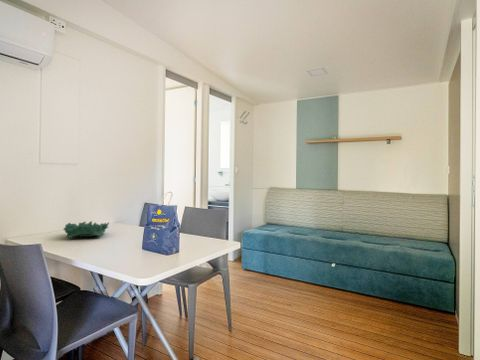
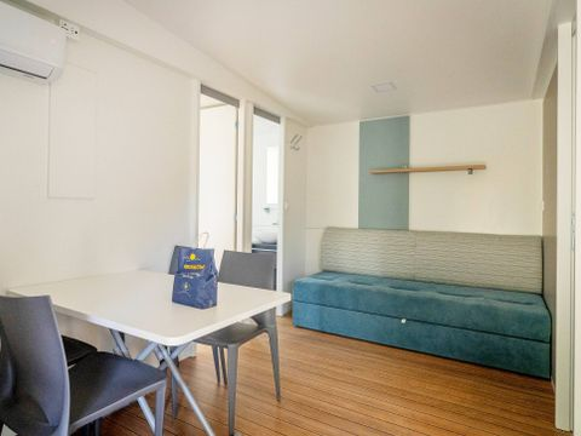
- decorative bowl (87, 229)
